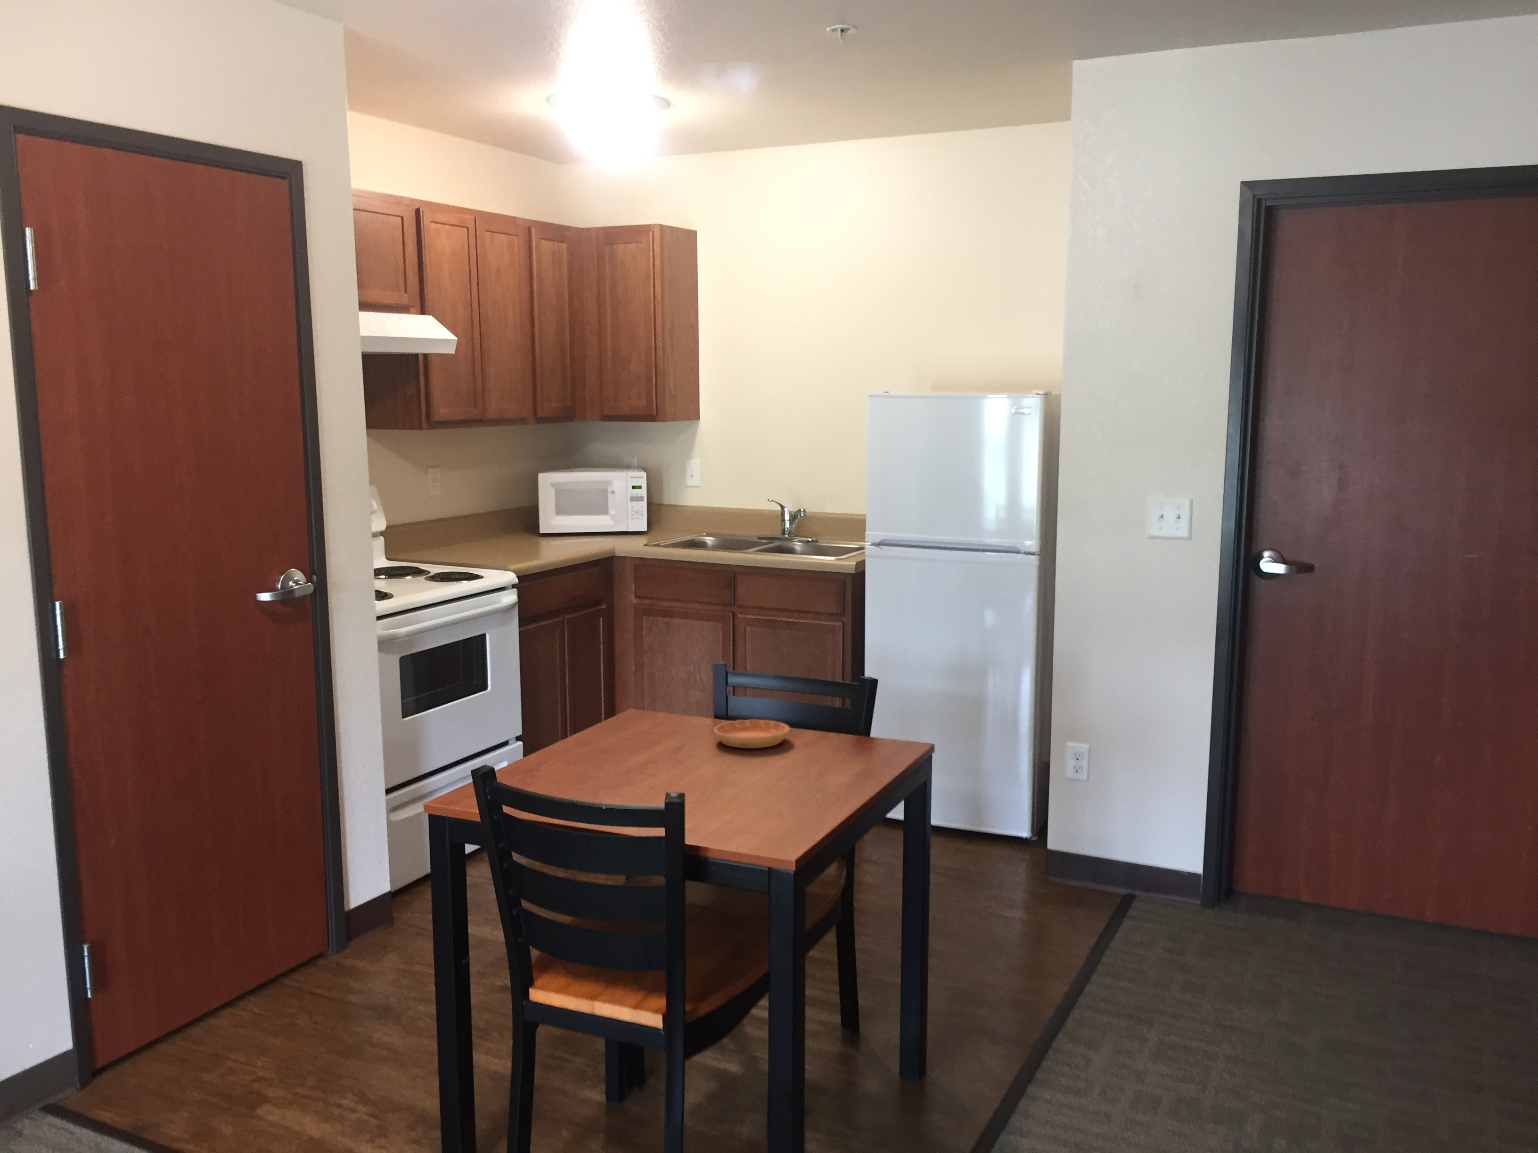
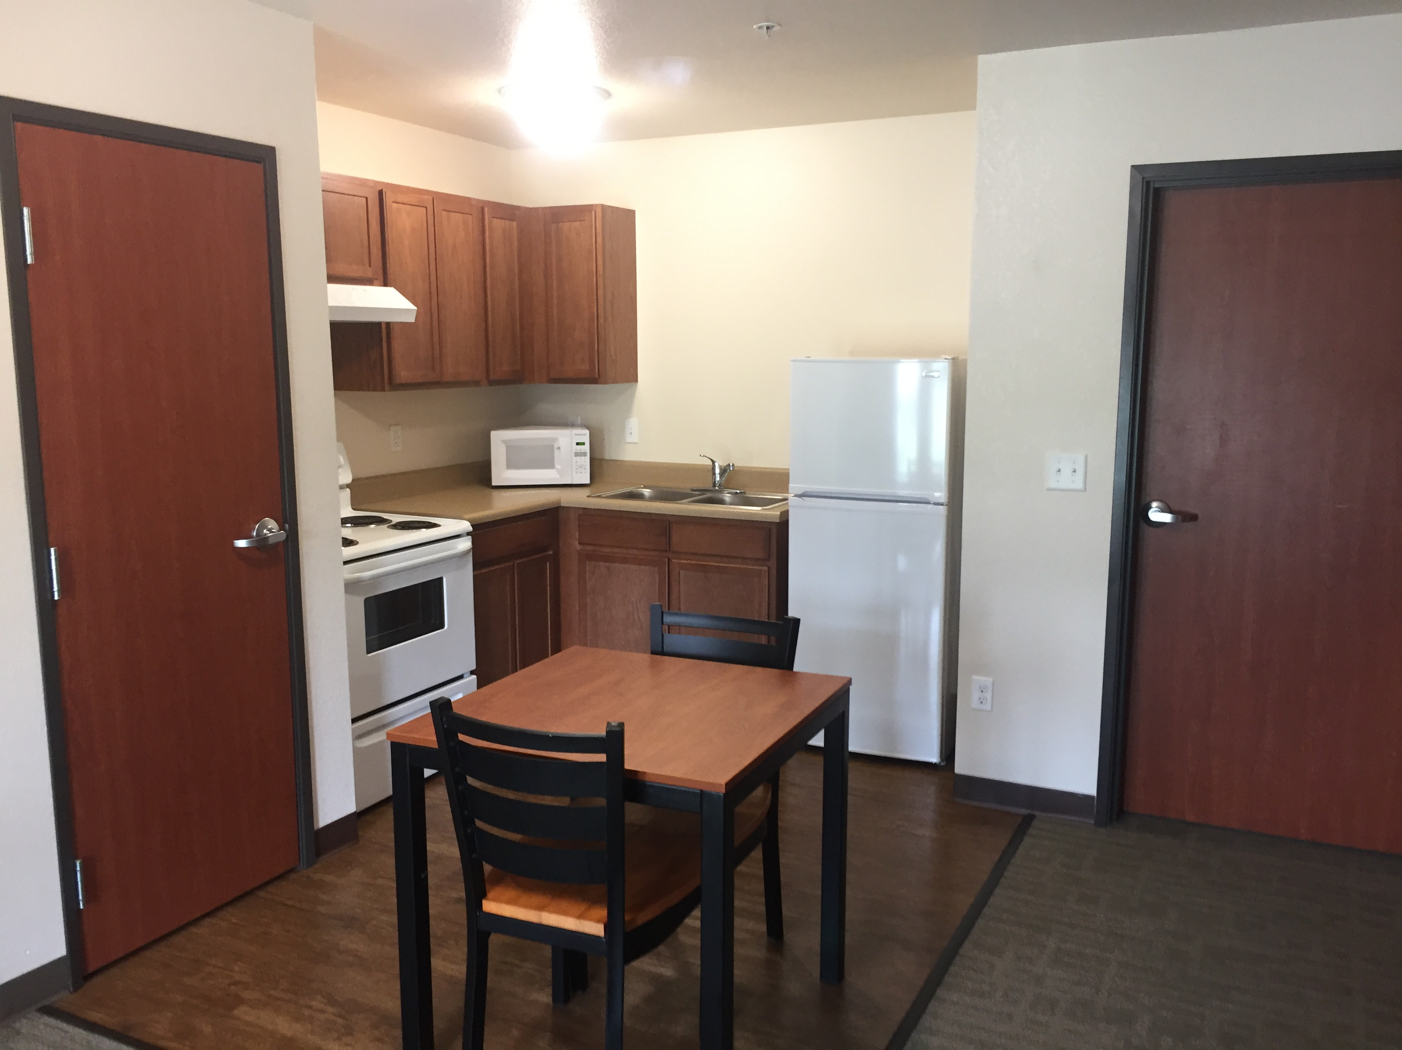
- saucer (752, 734)
